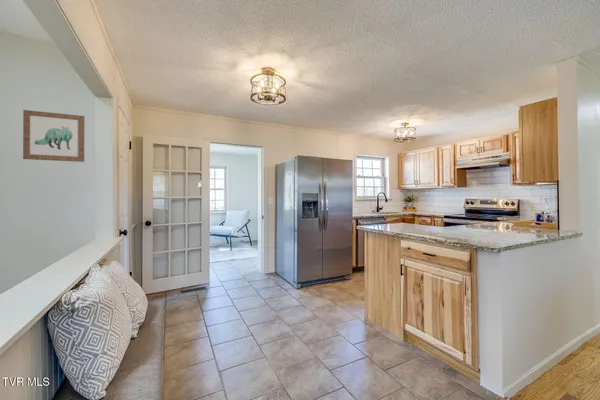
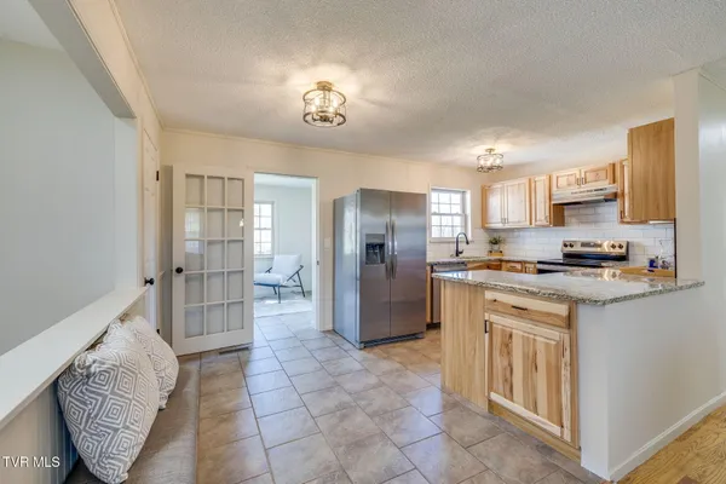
- wall art (55, 136)
